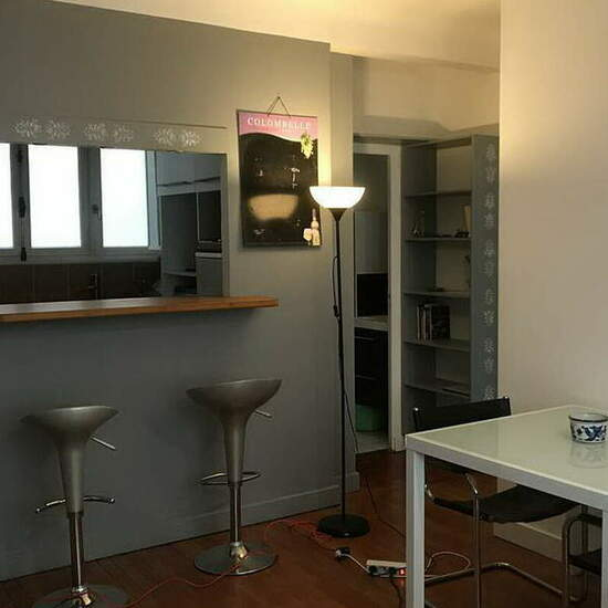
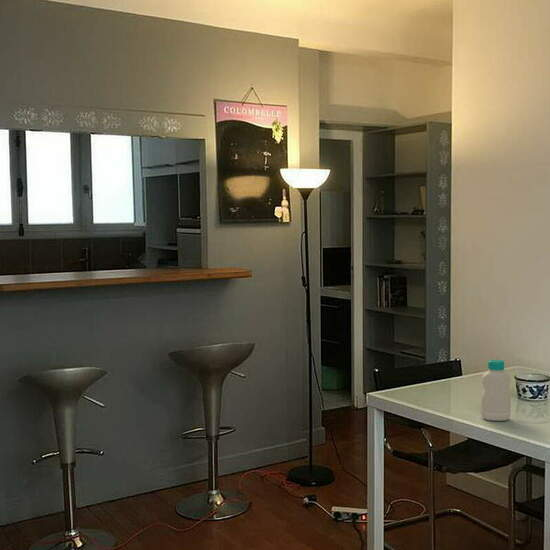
+ bottle (495, 389)
